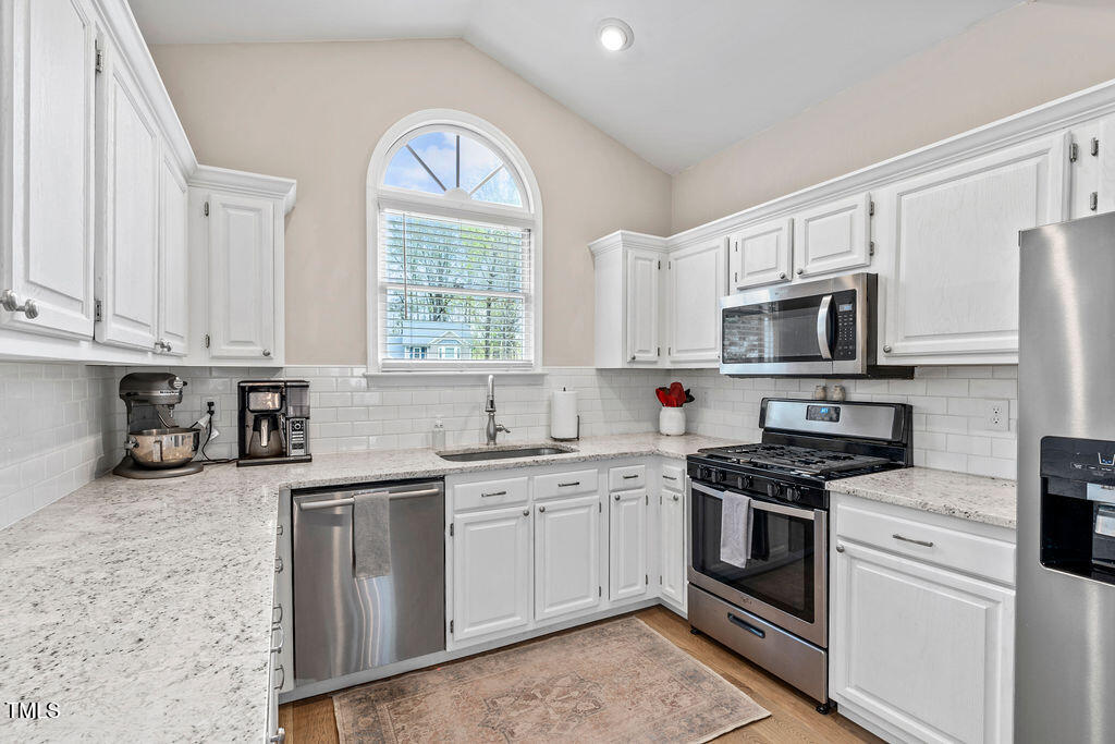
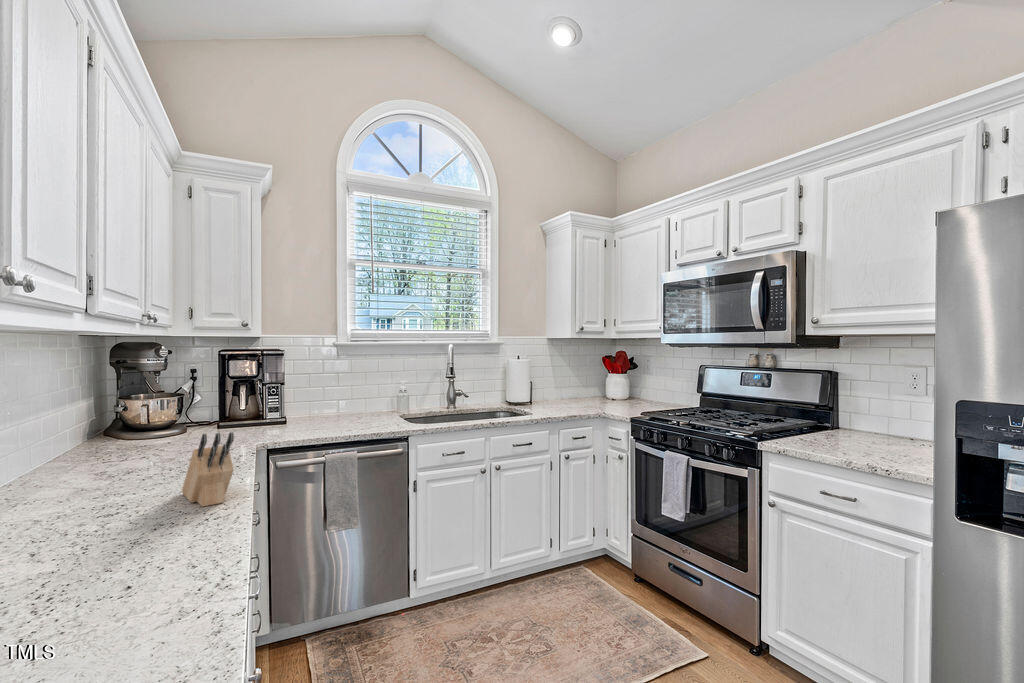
+ knife block (208, 463)
